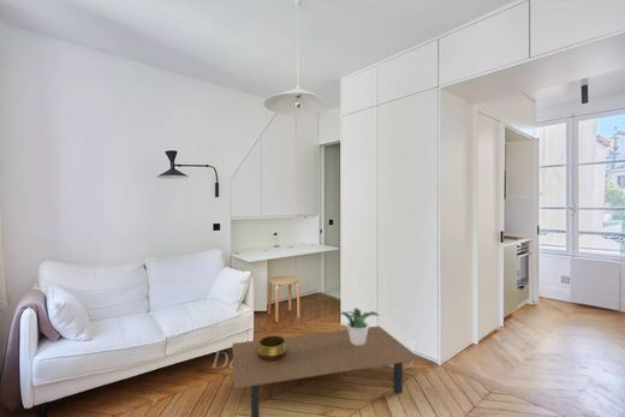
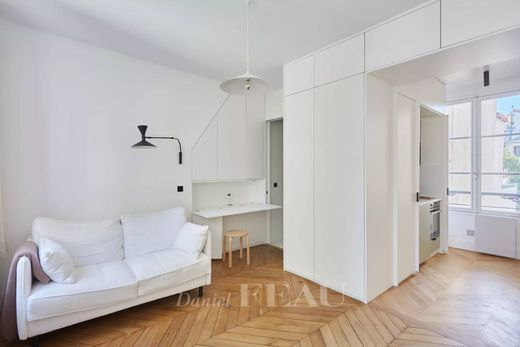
- decorative bowl (272, 347)
- coffee table (321, 368)
- potted plant (358, 327)
